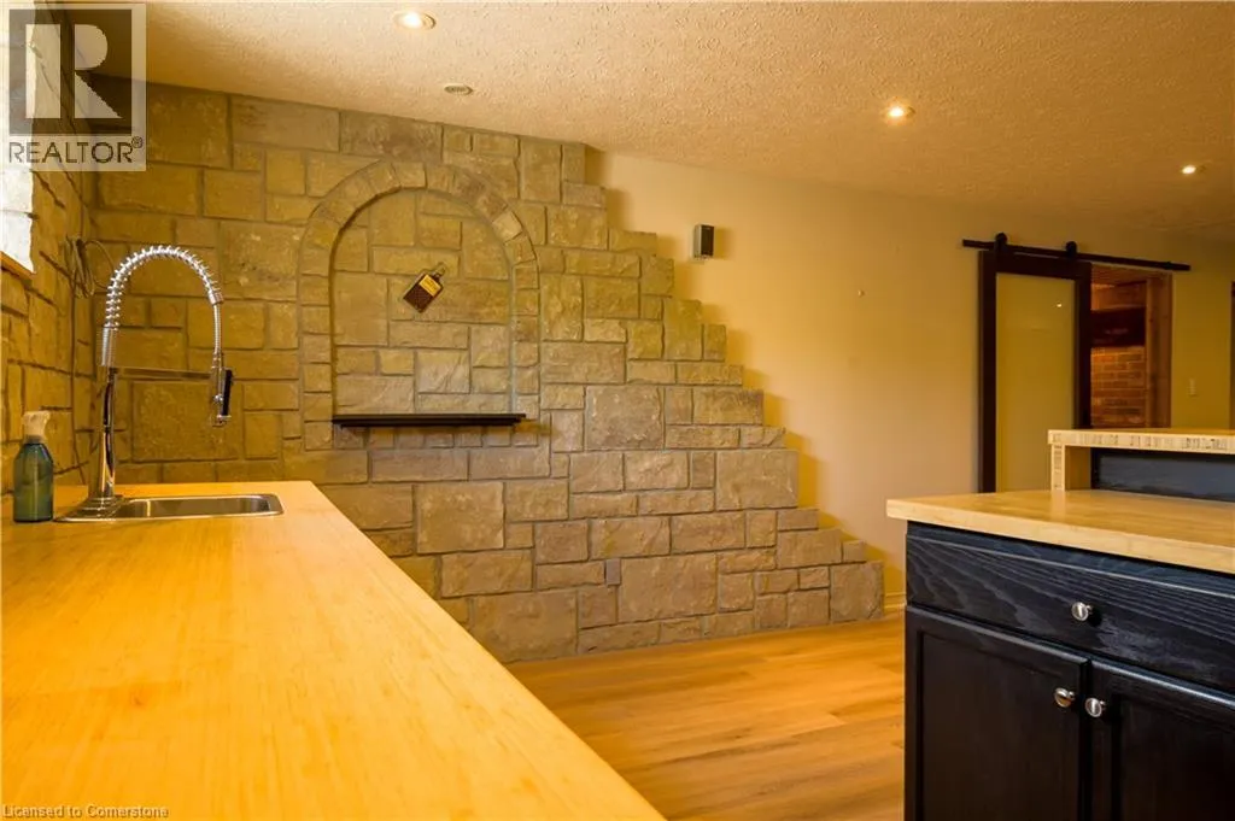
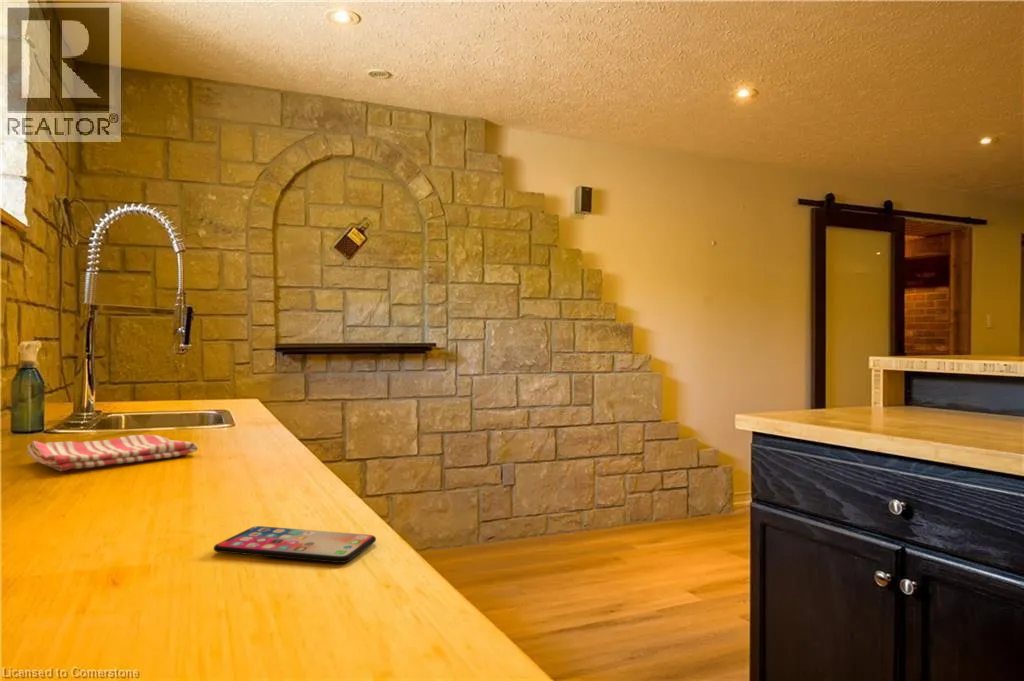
+ dish towel (115, 448)
+ smartphone (296, 543)
